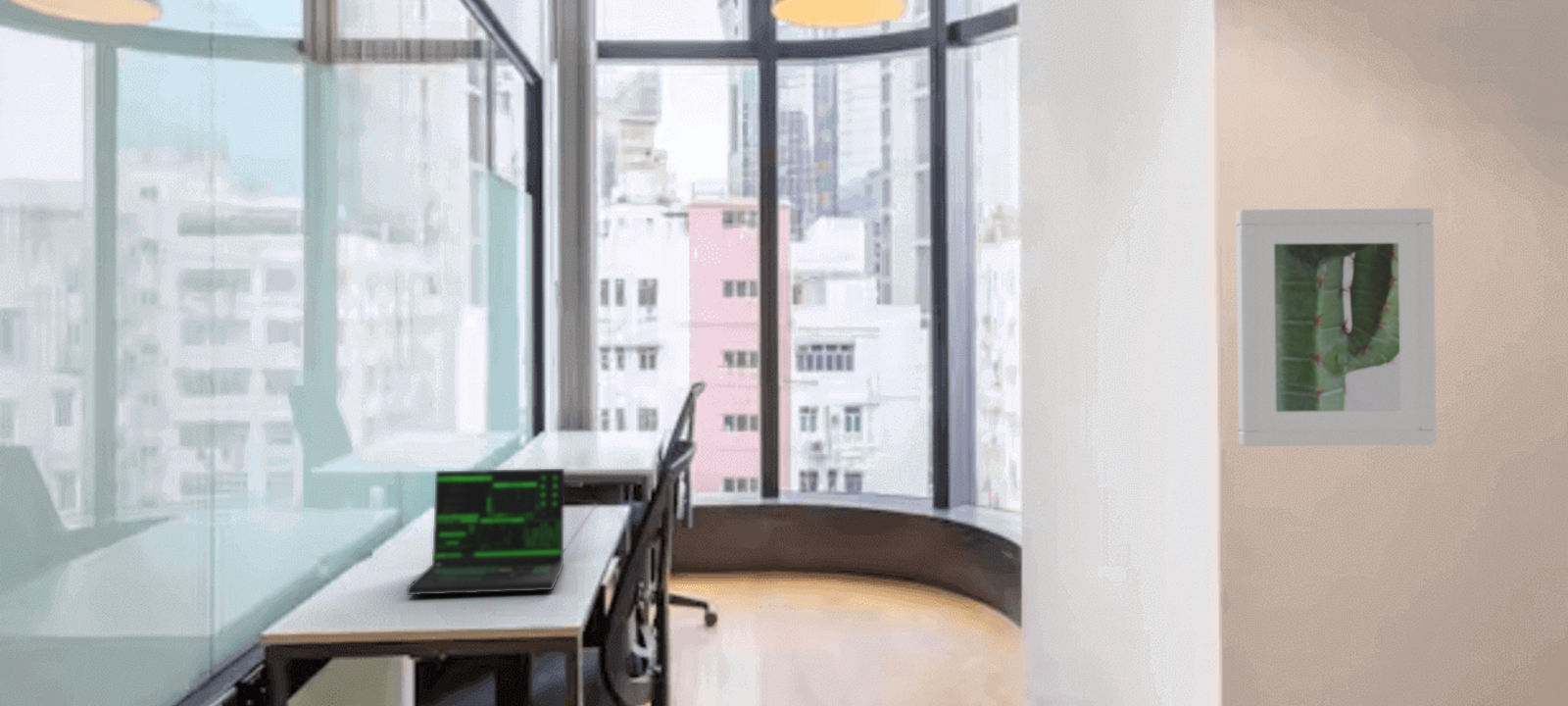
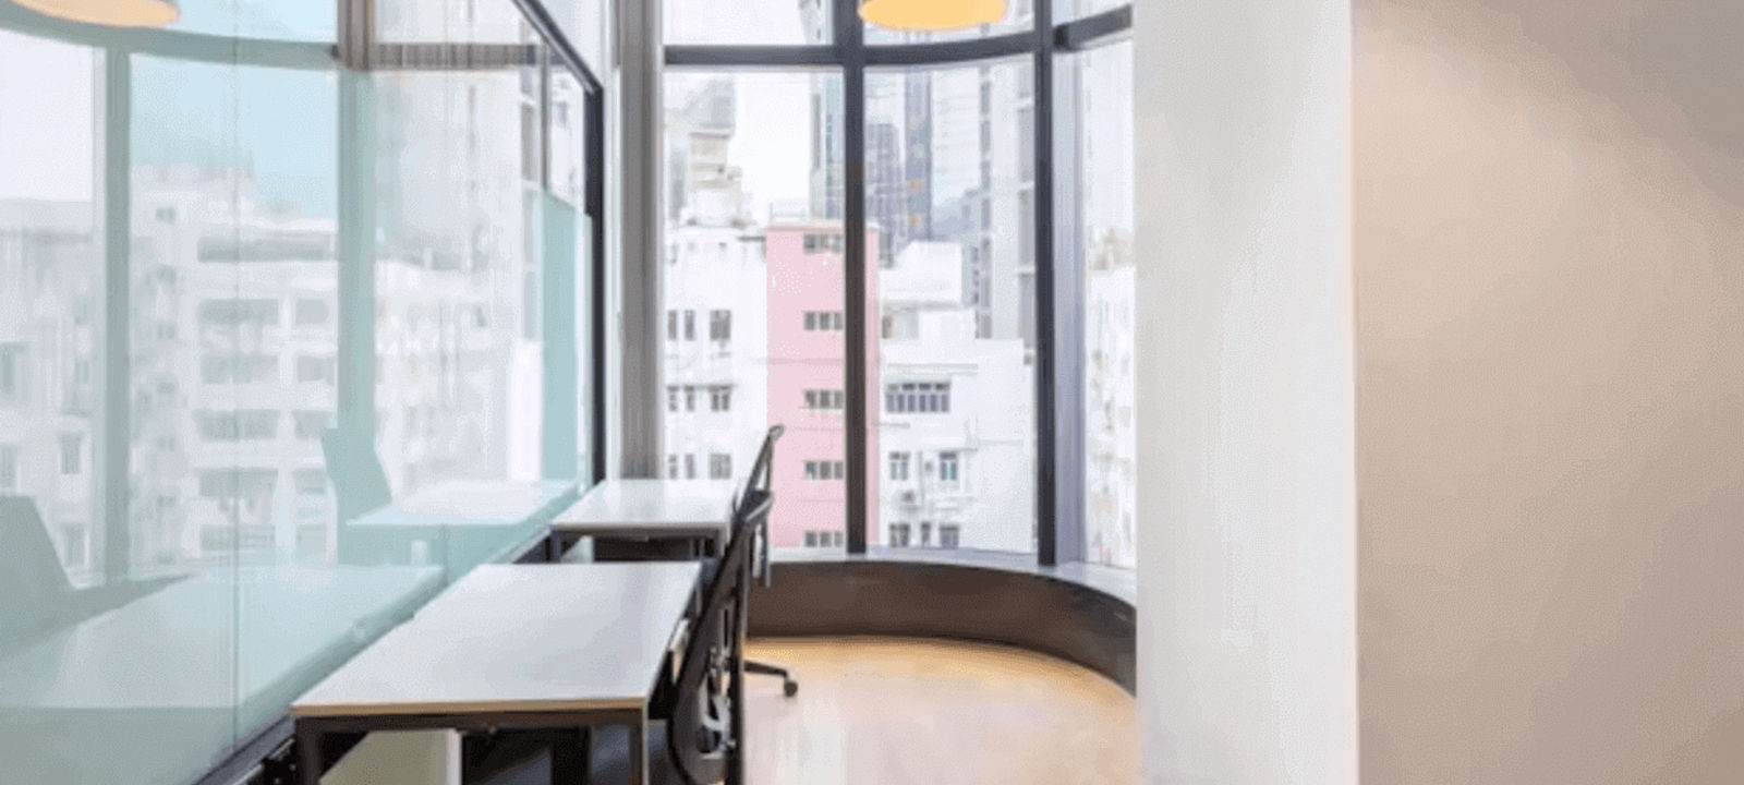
- laptop (509, 527)
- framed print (1335, 327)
